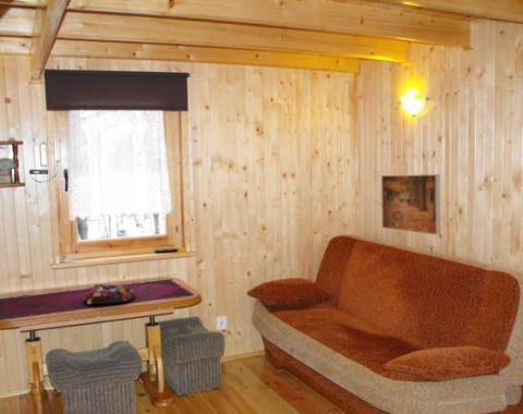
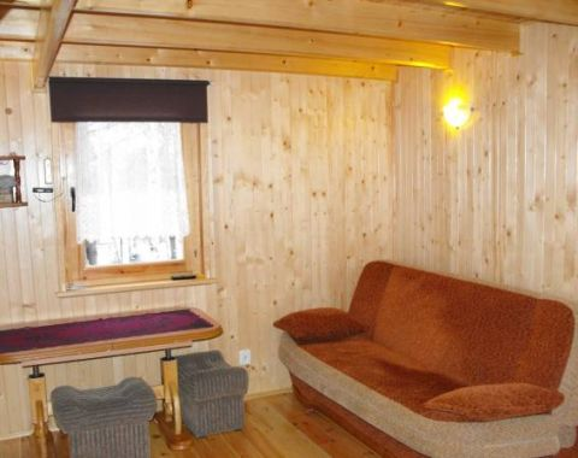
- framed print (409, 203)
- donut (109, 292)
